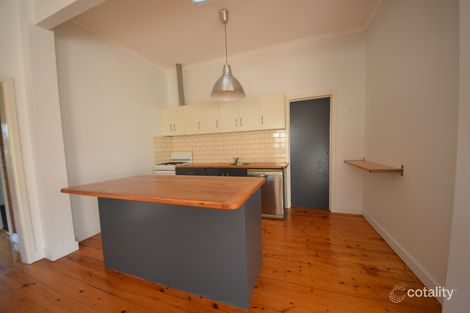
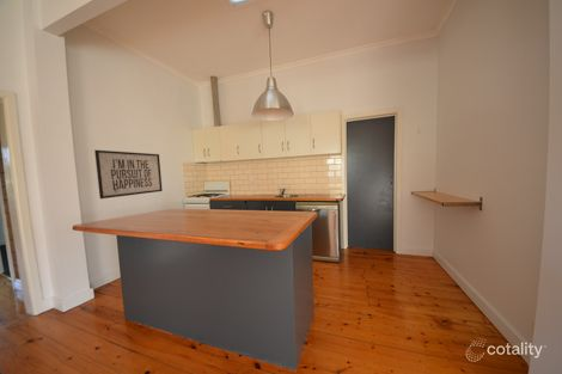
+ mirror (133, 173)
